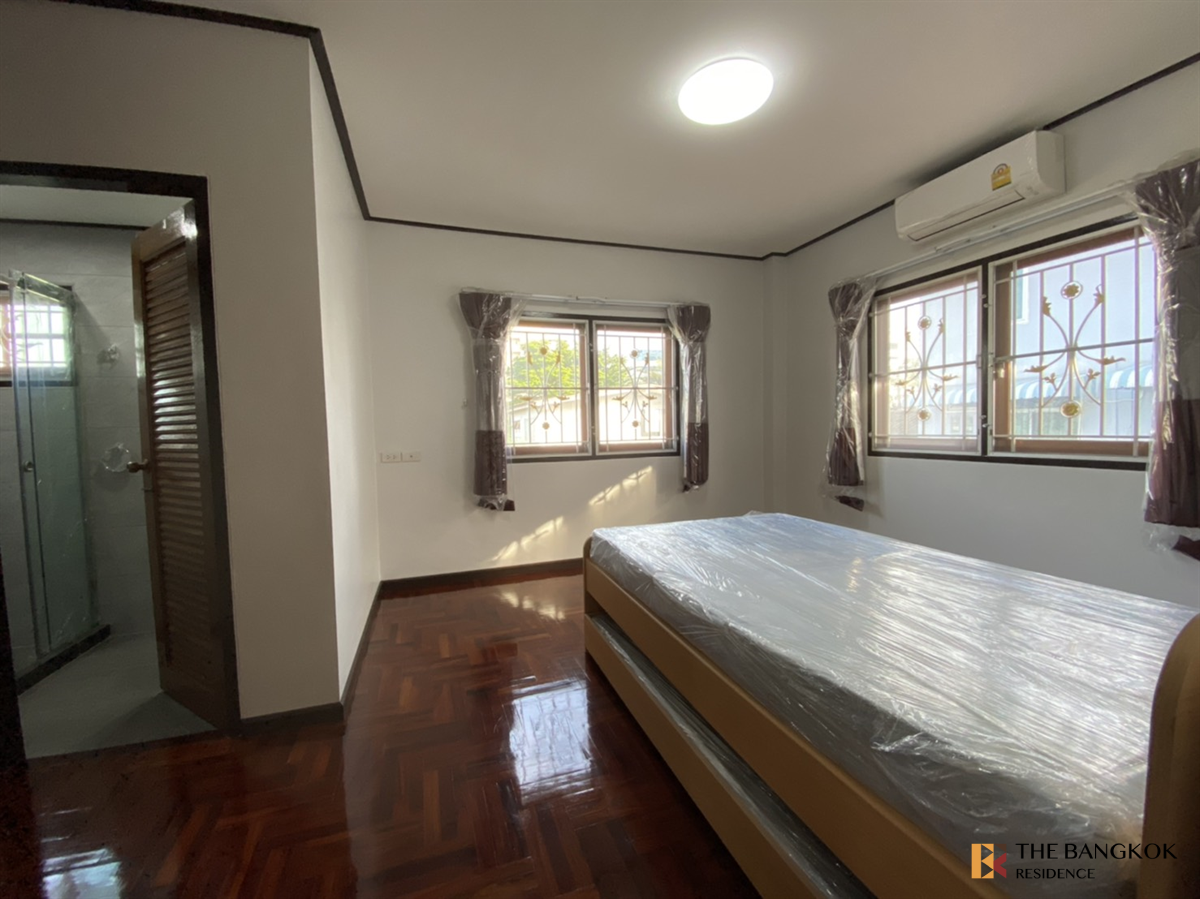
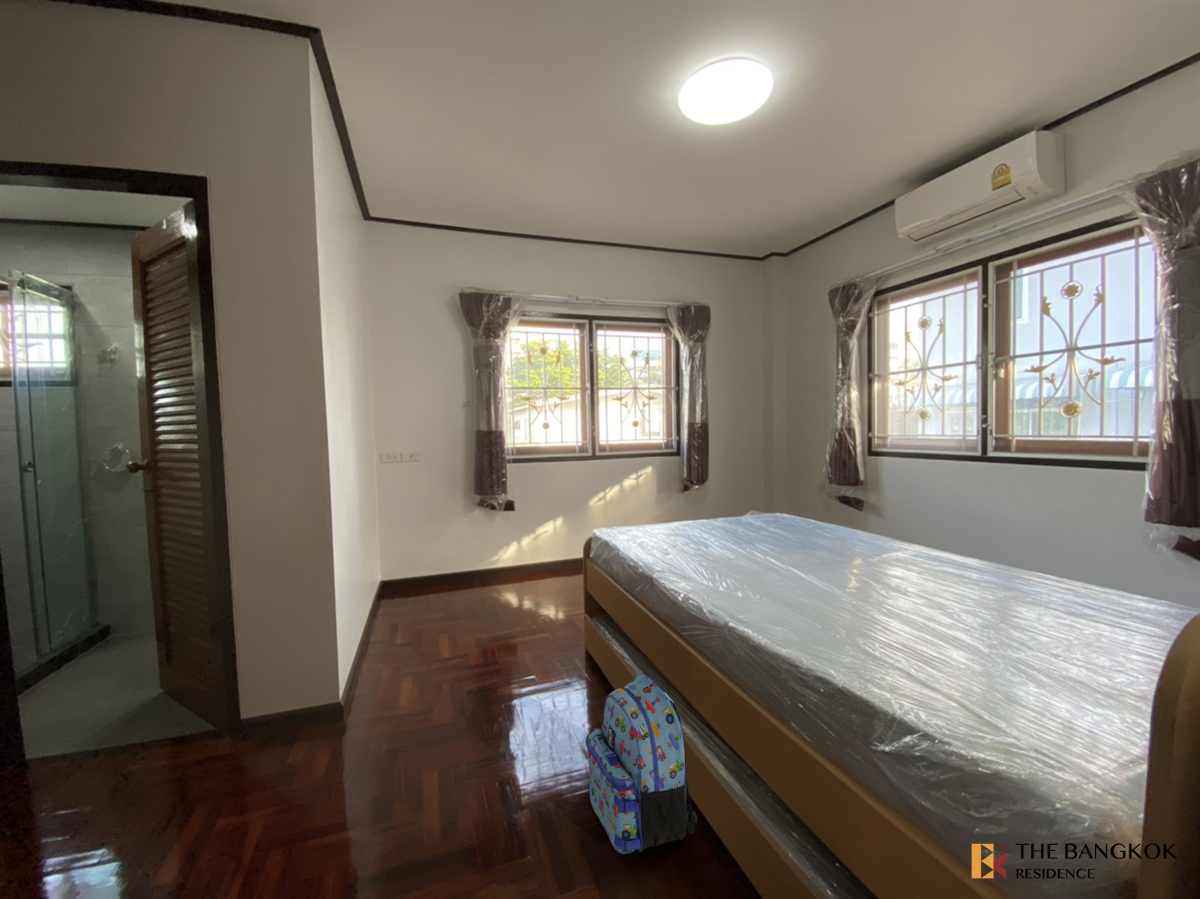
+ backpack (636, 750)
